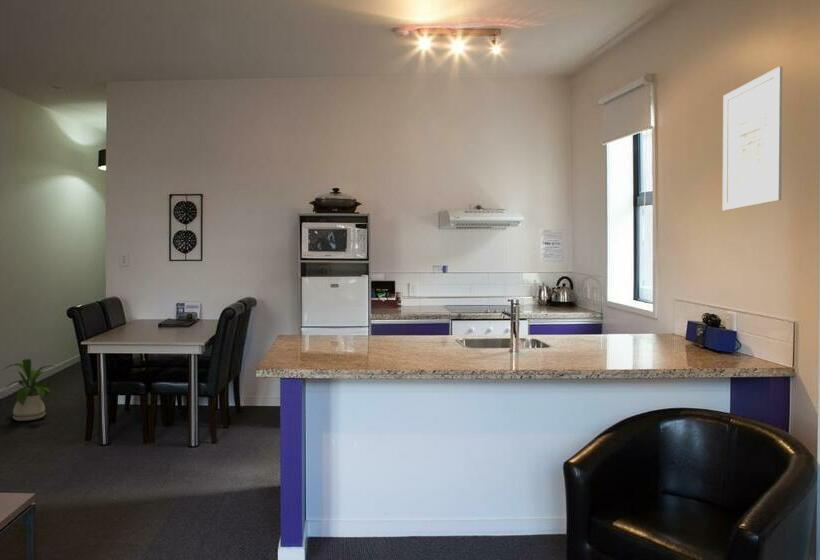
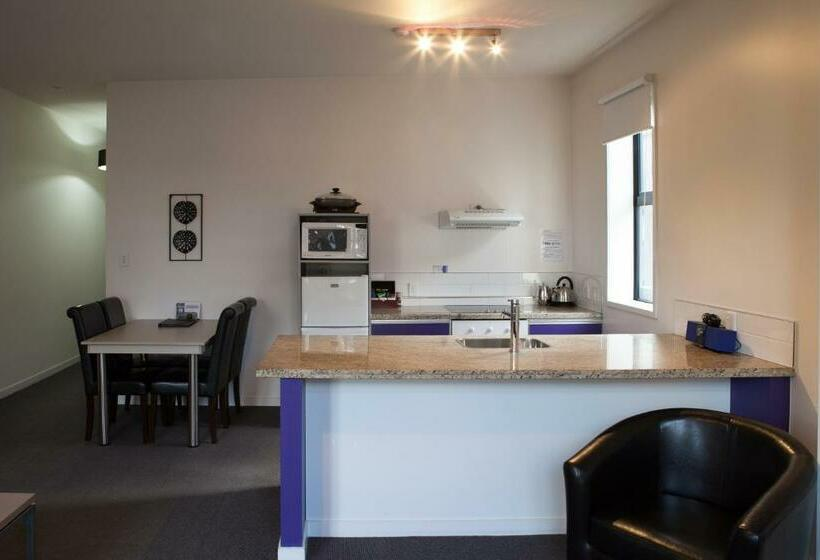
- wall art (750, 144)
- house plant (34, 385)
